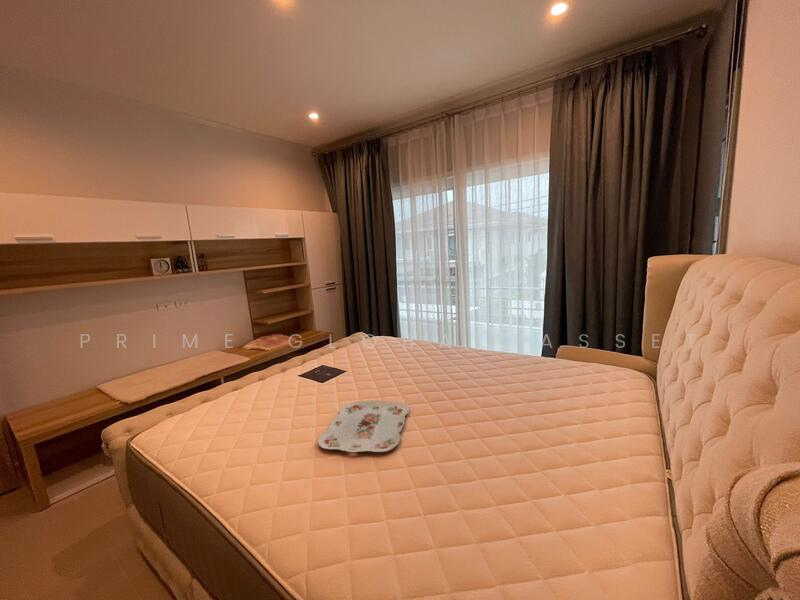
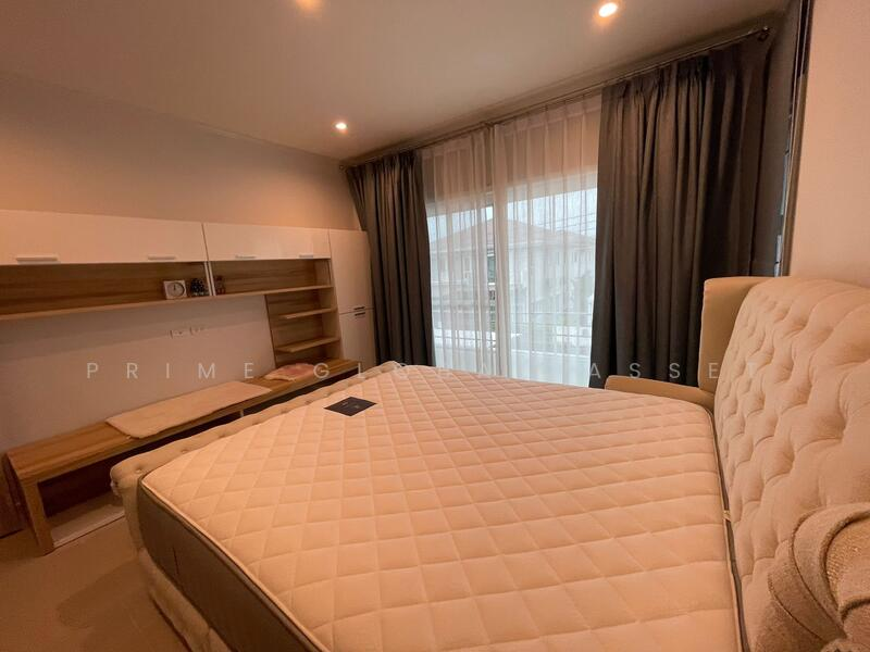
- serving tray (367, 423)
